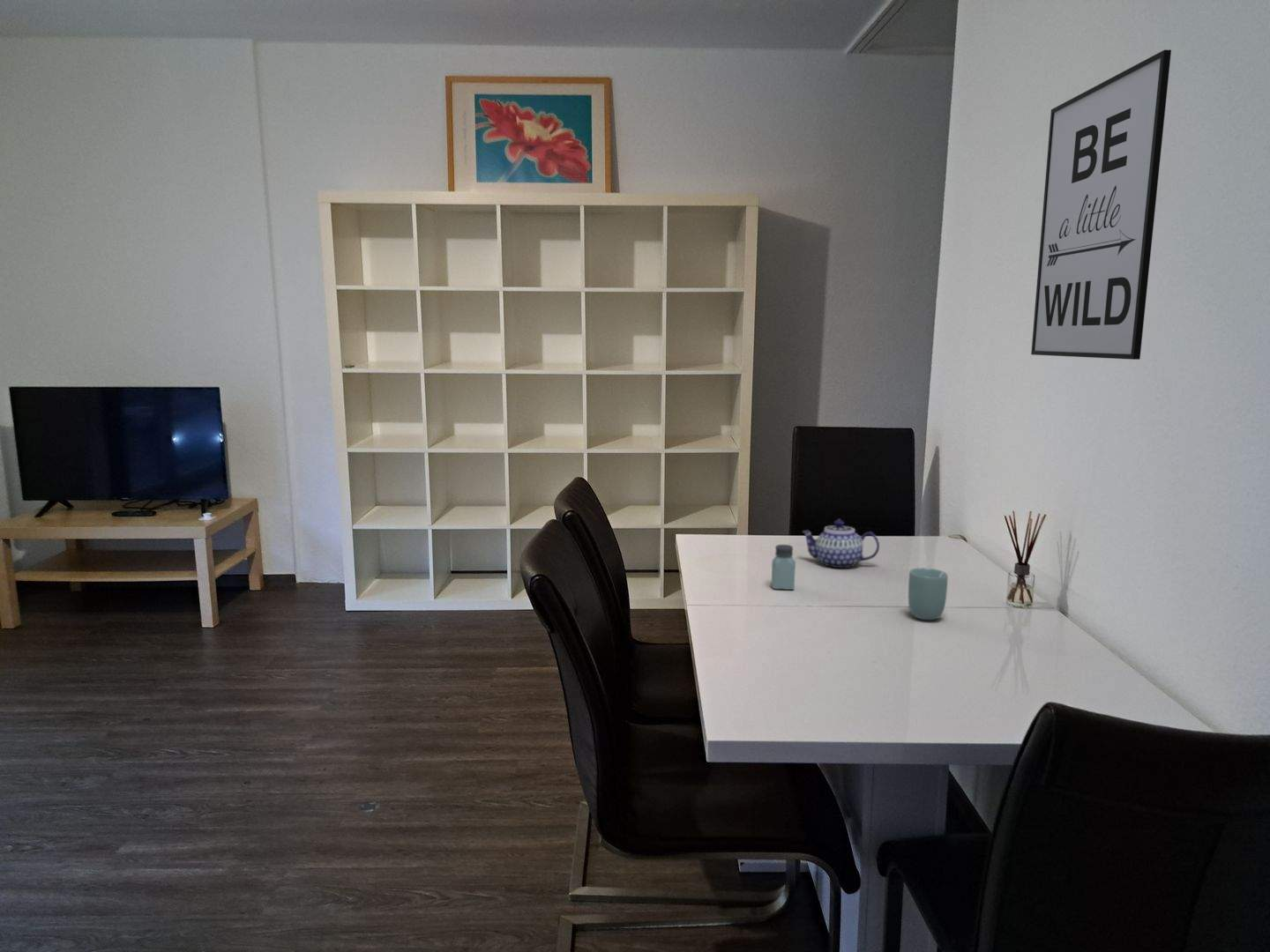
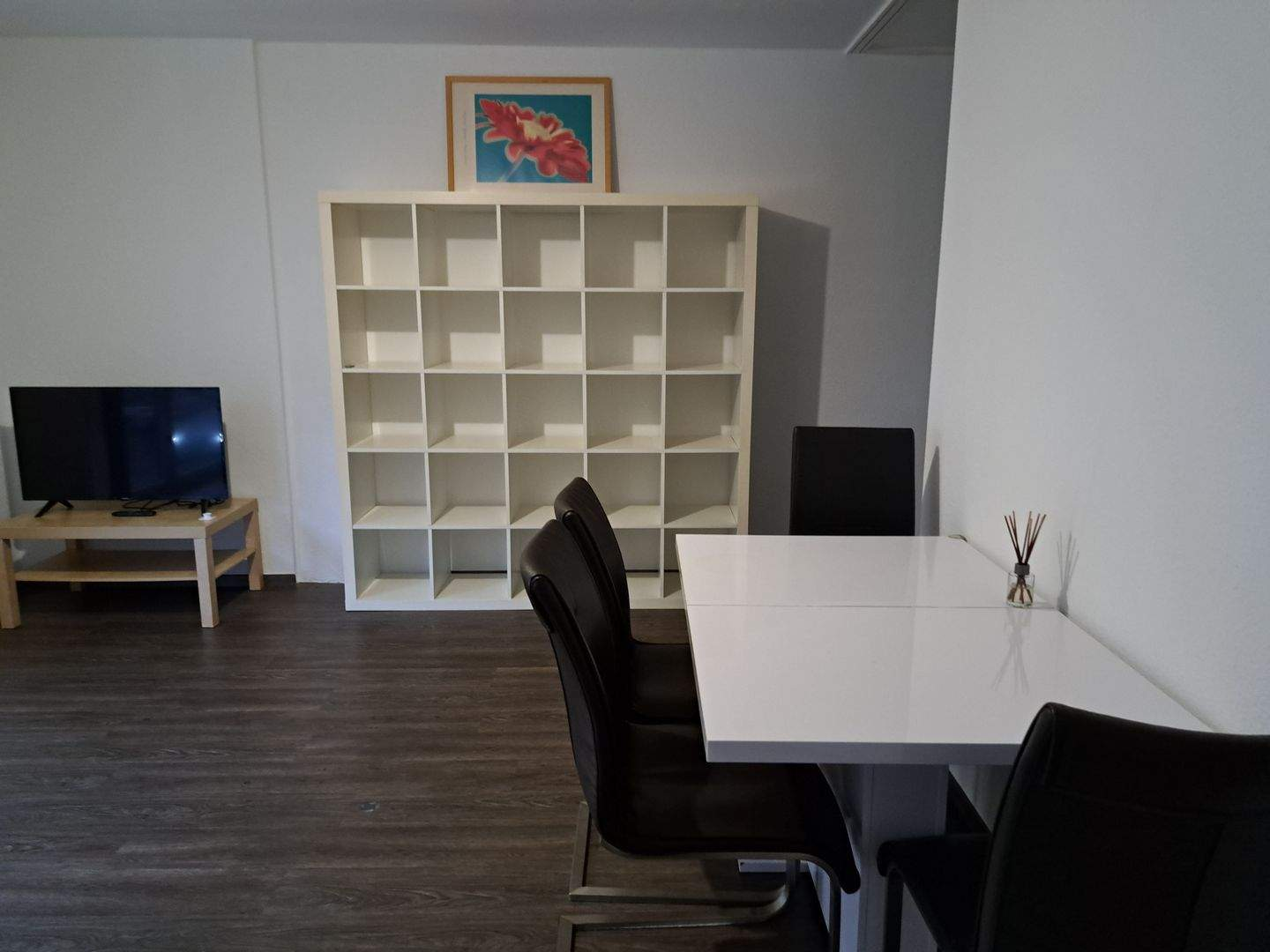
- cup (927, 595)
- saltshaker (783, 566)
- teapot (840, 541)
- wall art (1091, 223)
